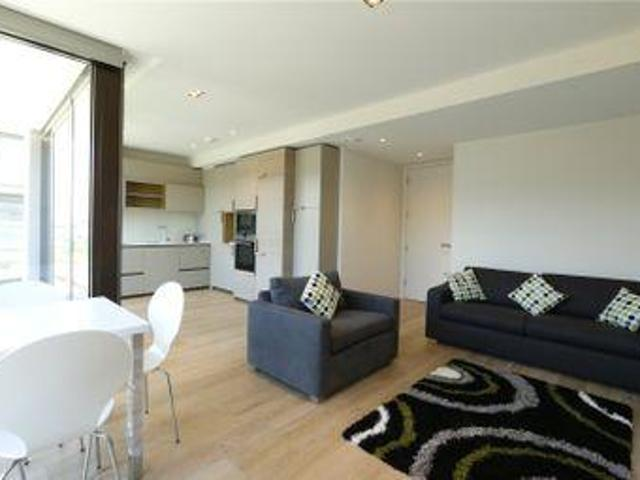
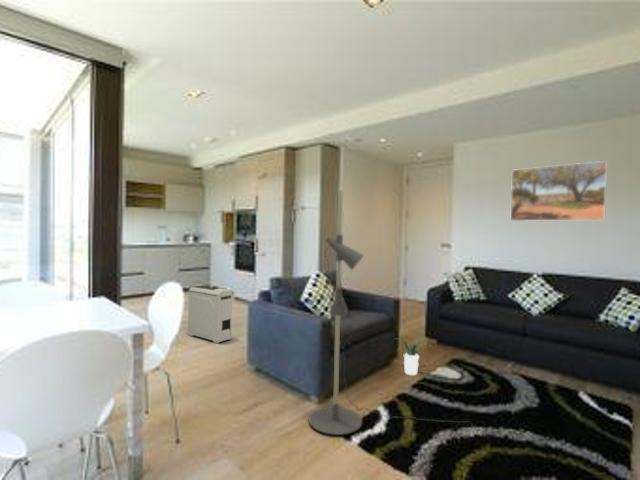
+ potted plant (410, 356)
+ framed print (555, 193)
+ floor lamp (347, 309)
+ air purifier (209, 312)
